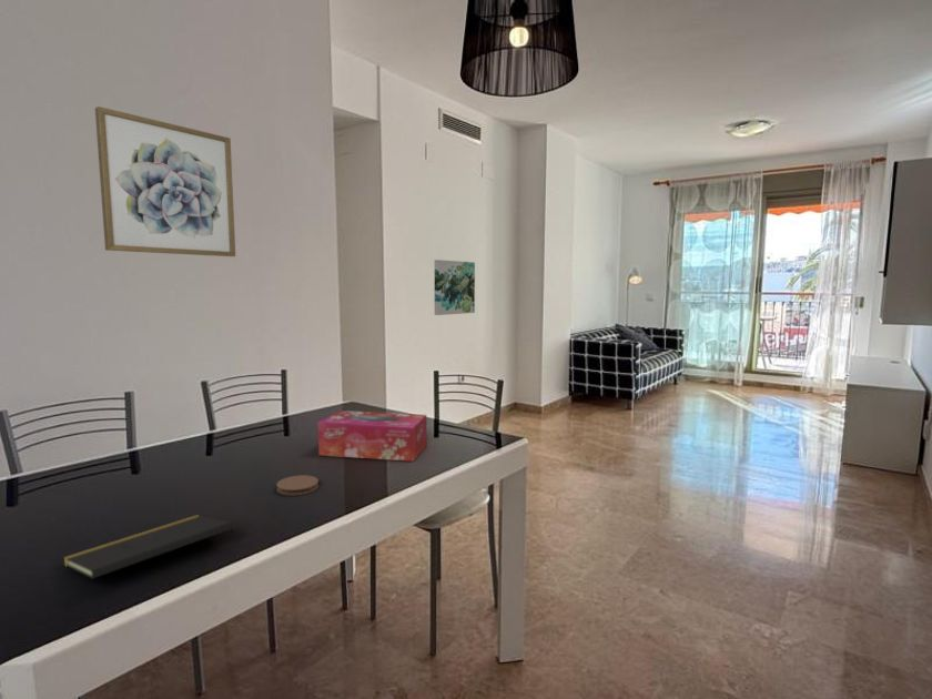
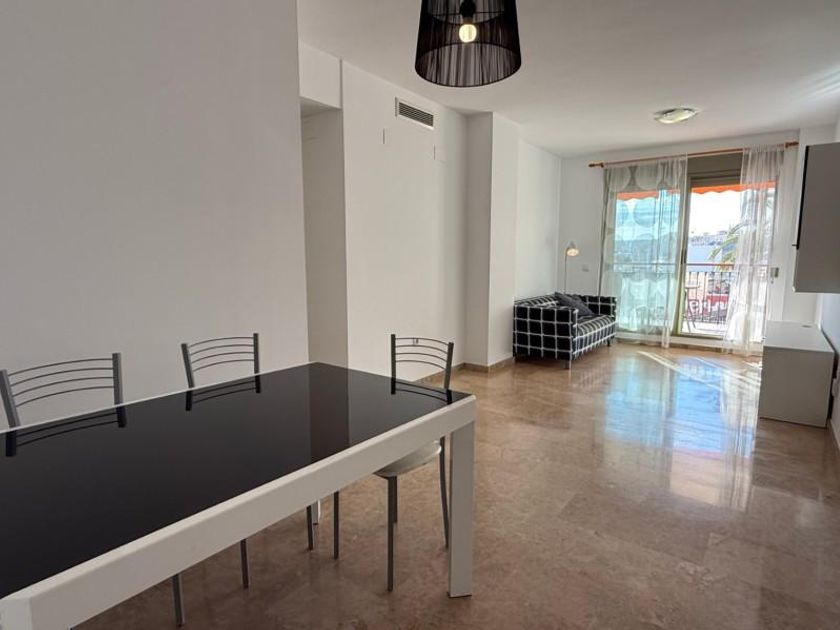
- wall art (455, 287)
- tissue box (374, 434)
- coaster (297, 485)
- notepad (150, 543)
- wall art (172, 190)
